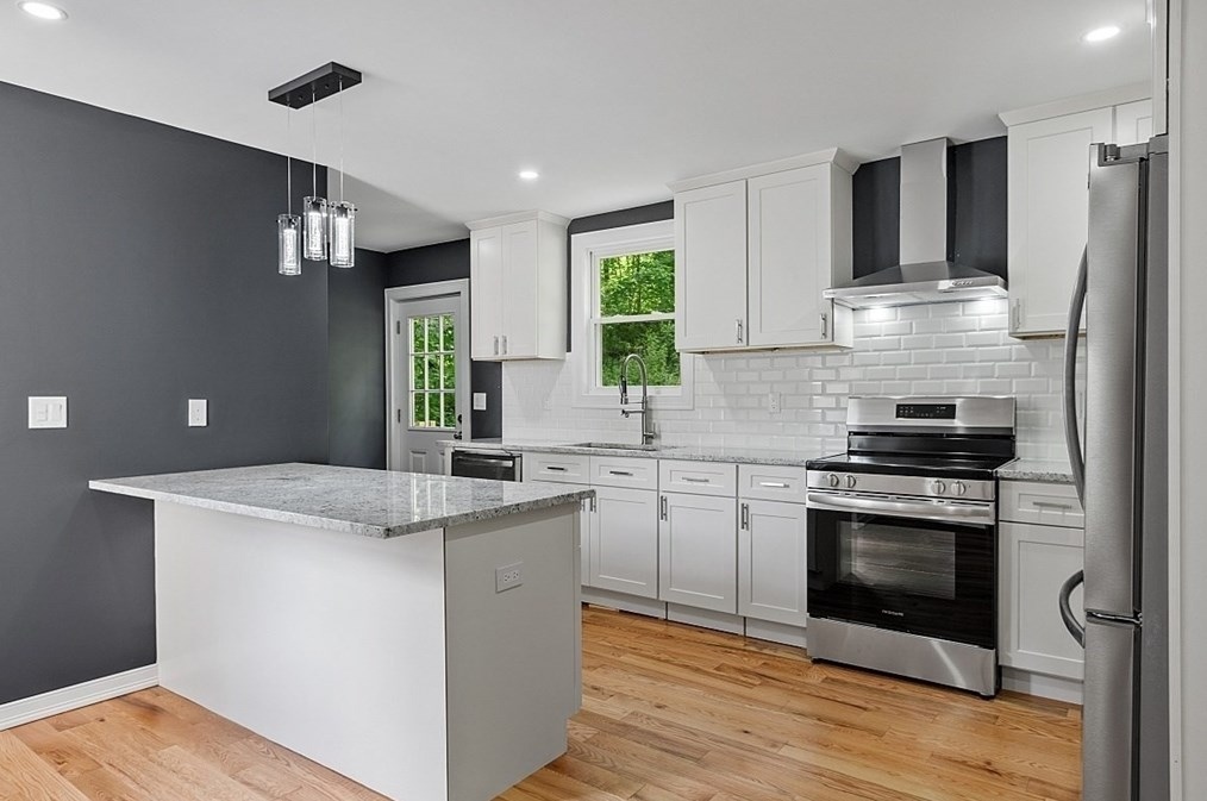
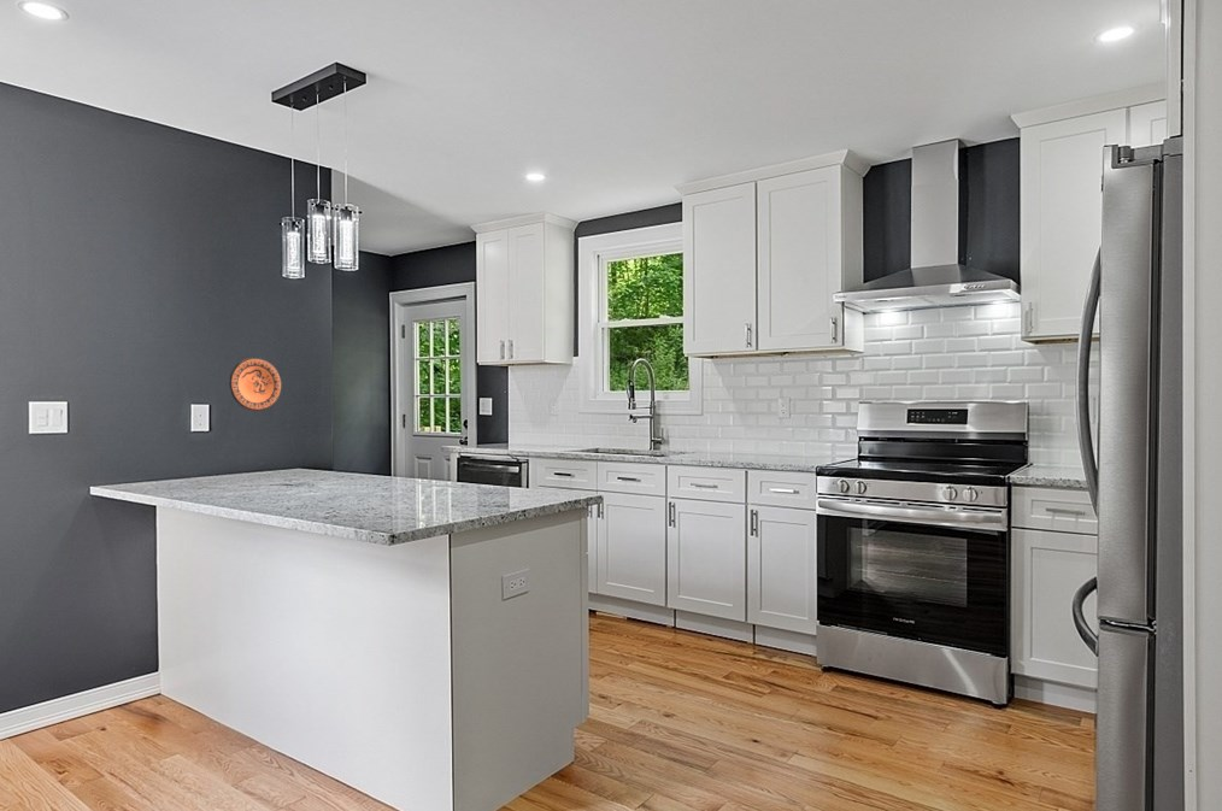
+ decorative plate (255, 384)
